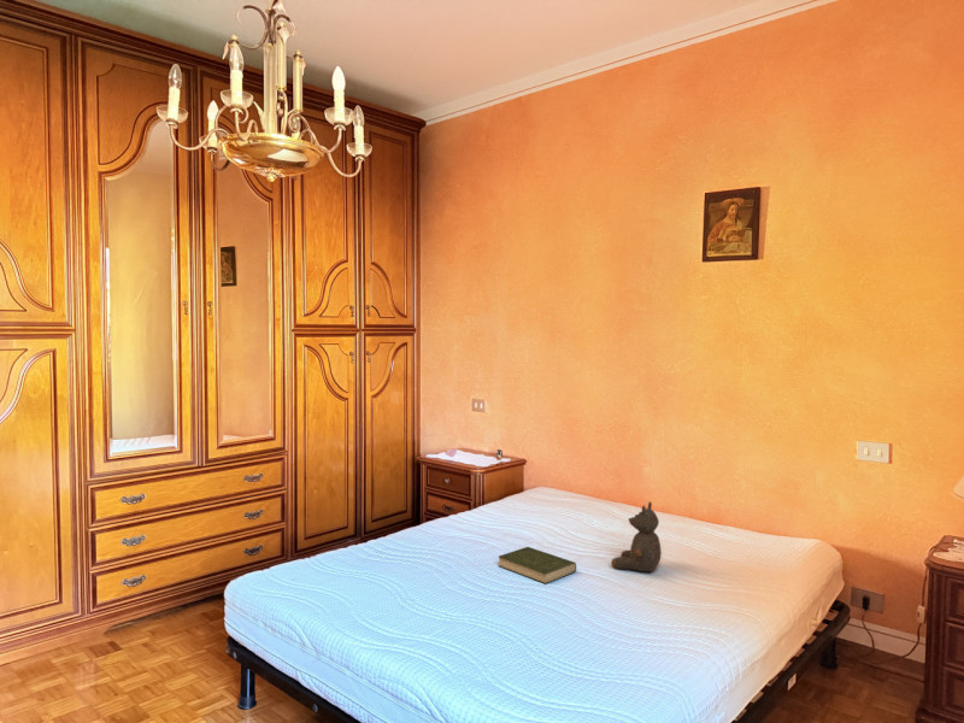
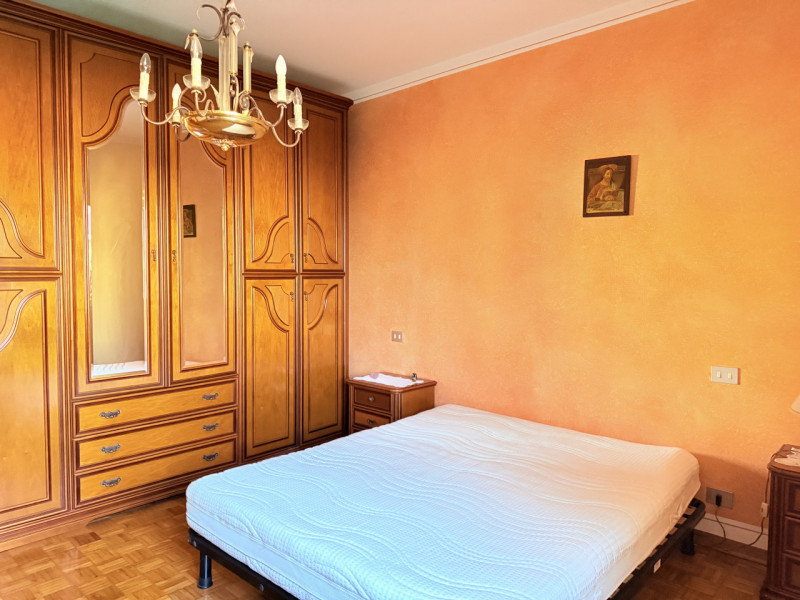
- stuffed bear (636, 535)
- book (536, 564)
